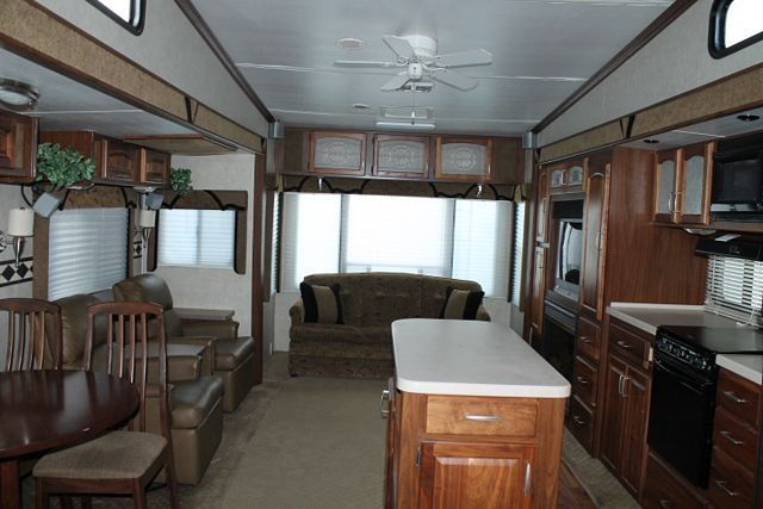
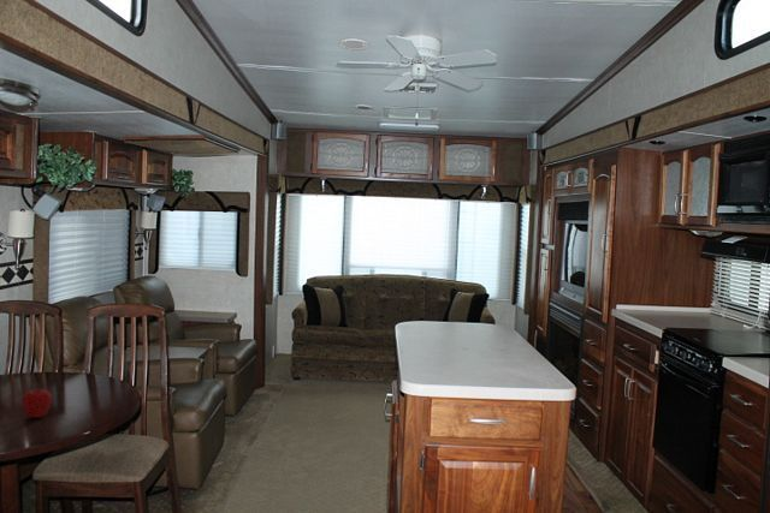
+ apple (36, 402)
